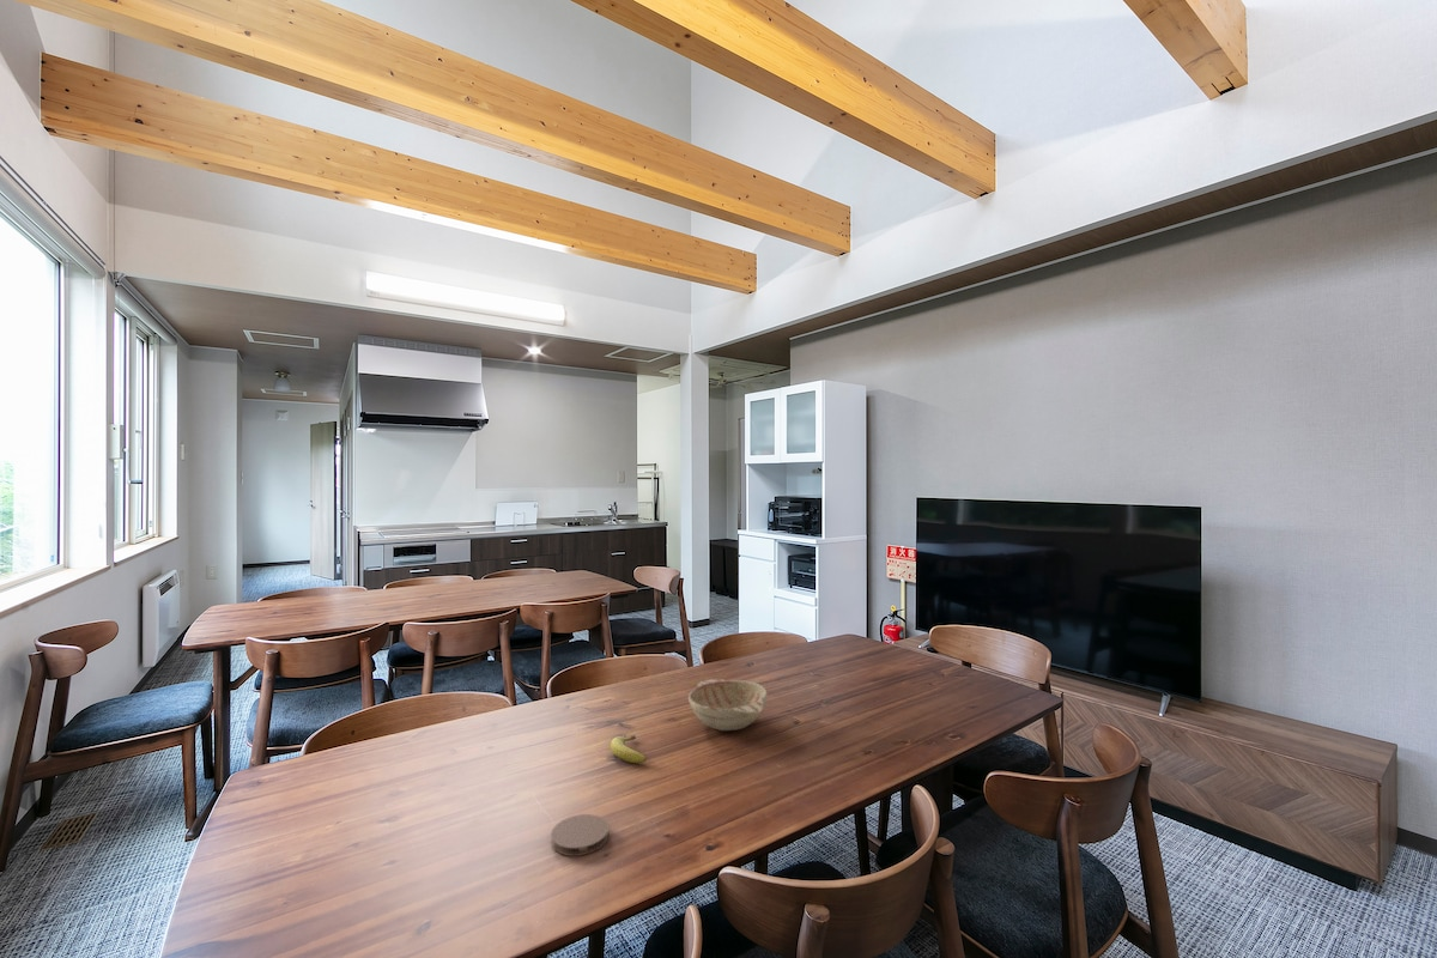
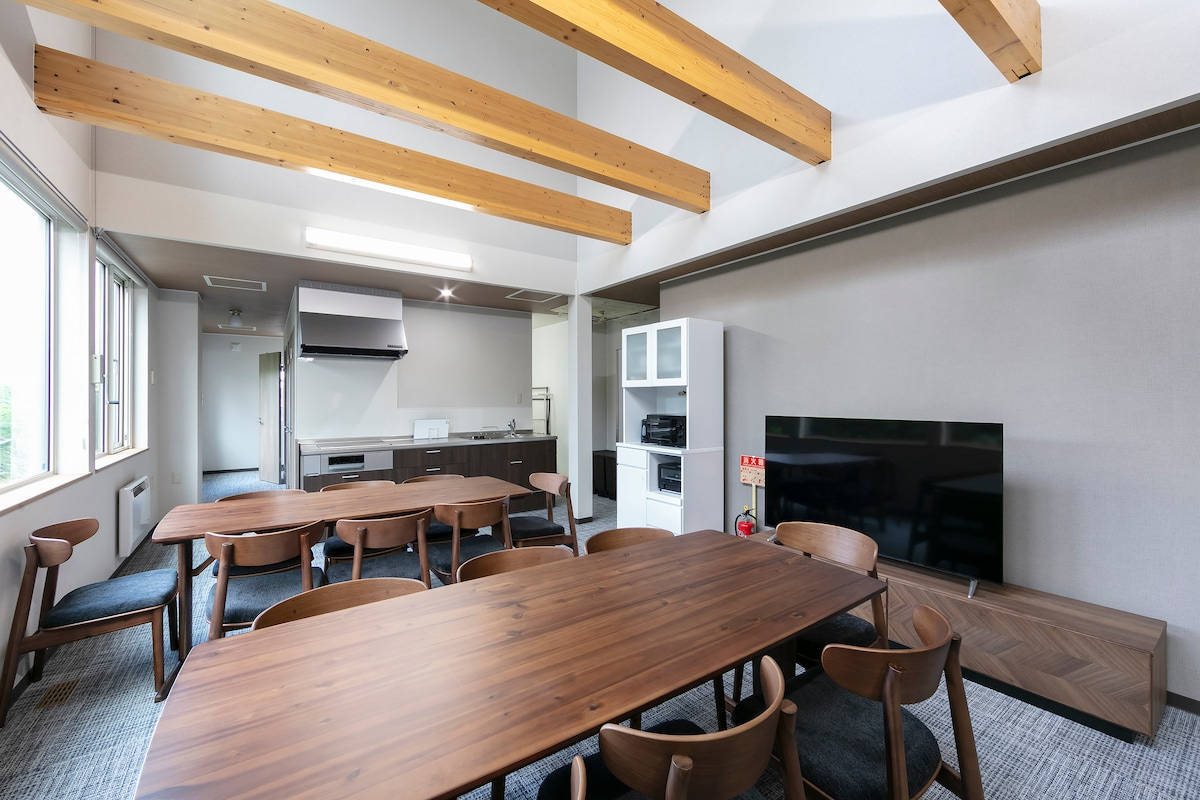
- decorative bowl (727, 707)
- coaster (580, 833)
- fruit (625, 746)
